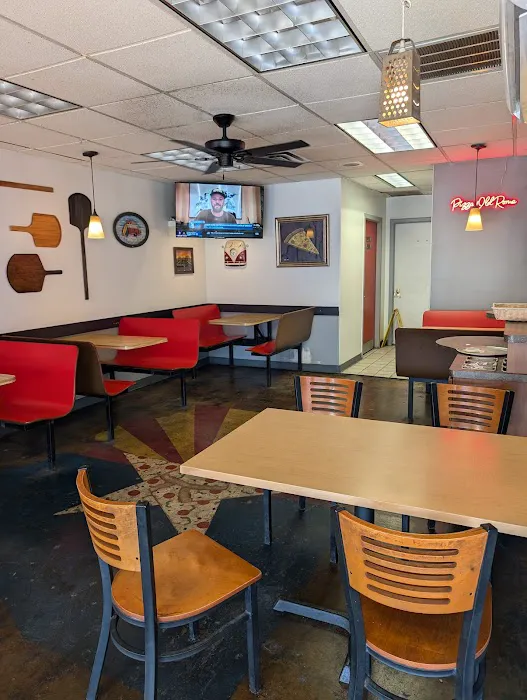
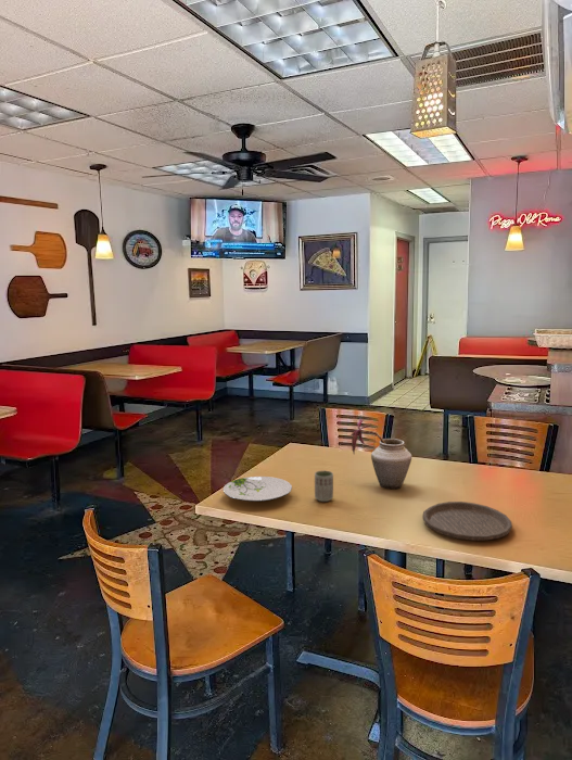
+ vase (380, 453)
+ plate (466, 520)
+ plate (257, 492)
+ cup (323, 485)
